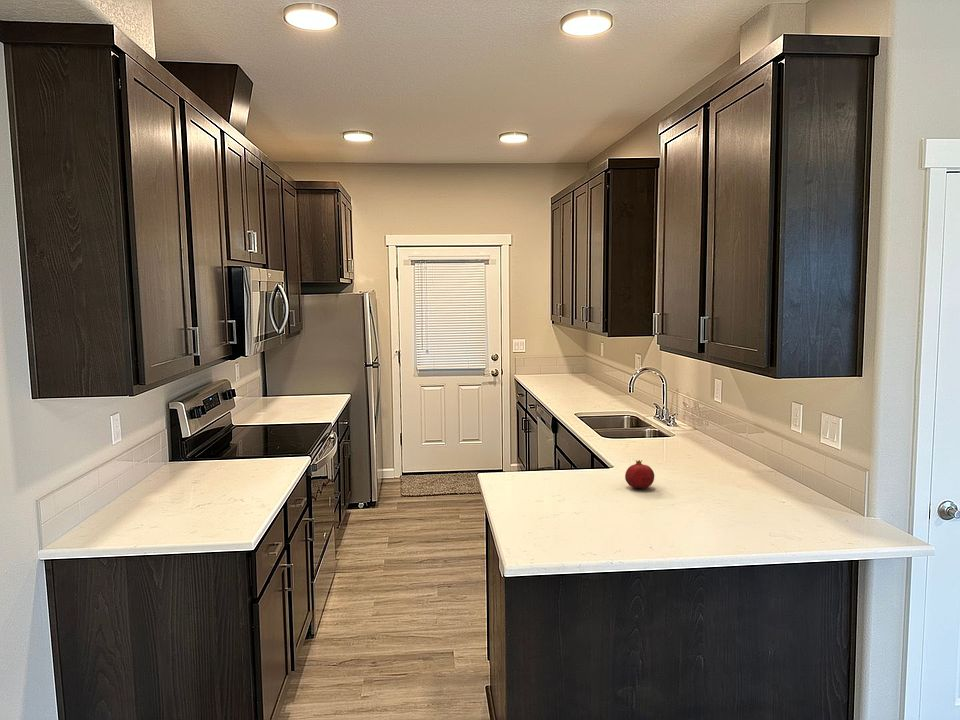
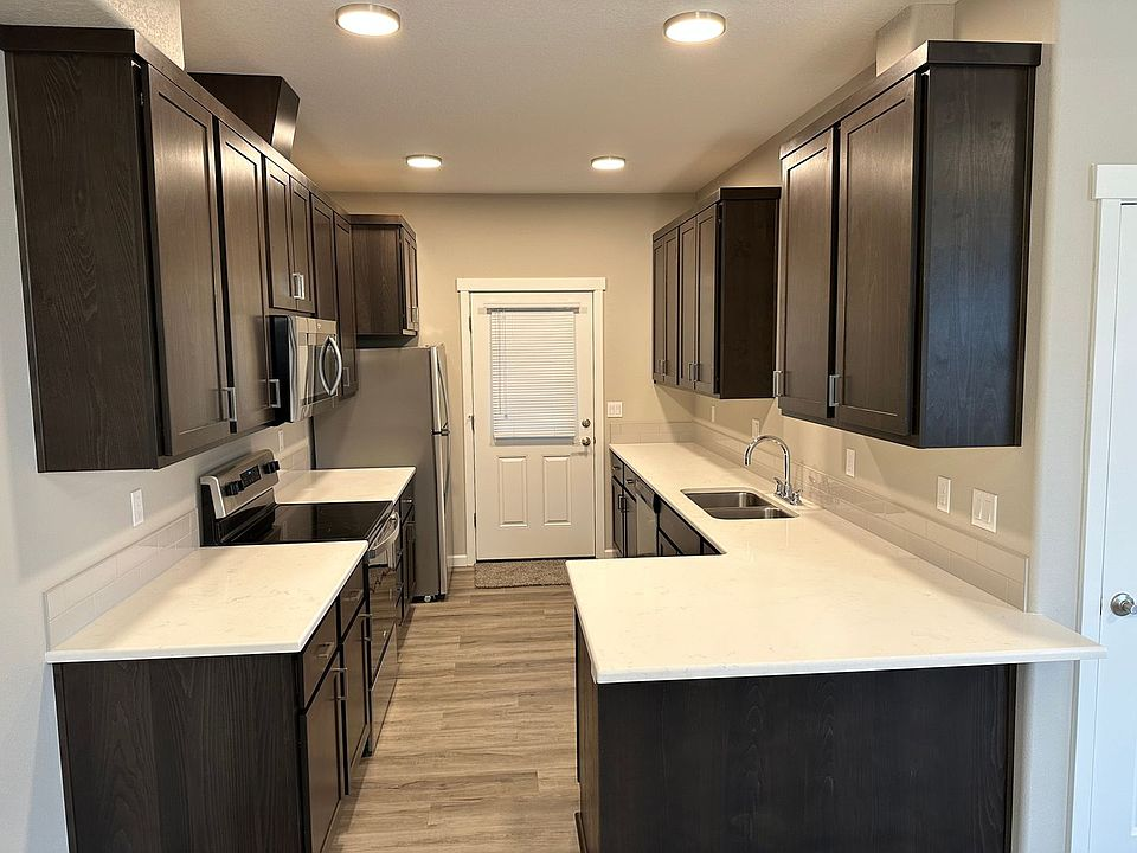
- fruit (639, 473)
